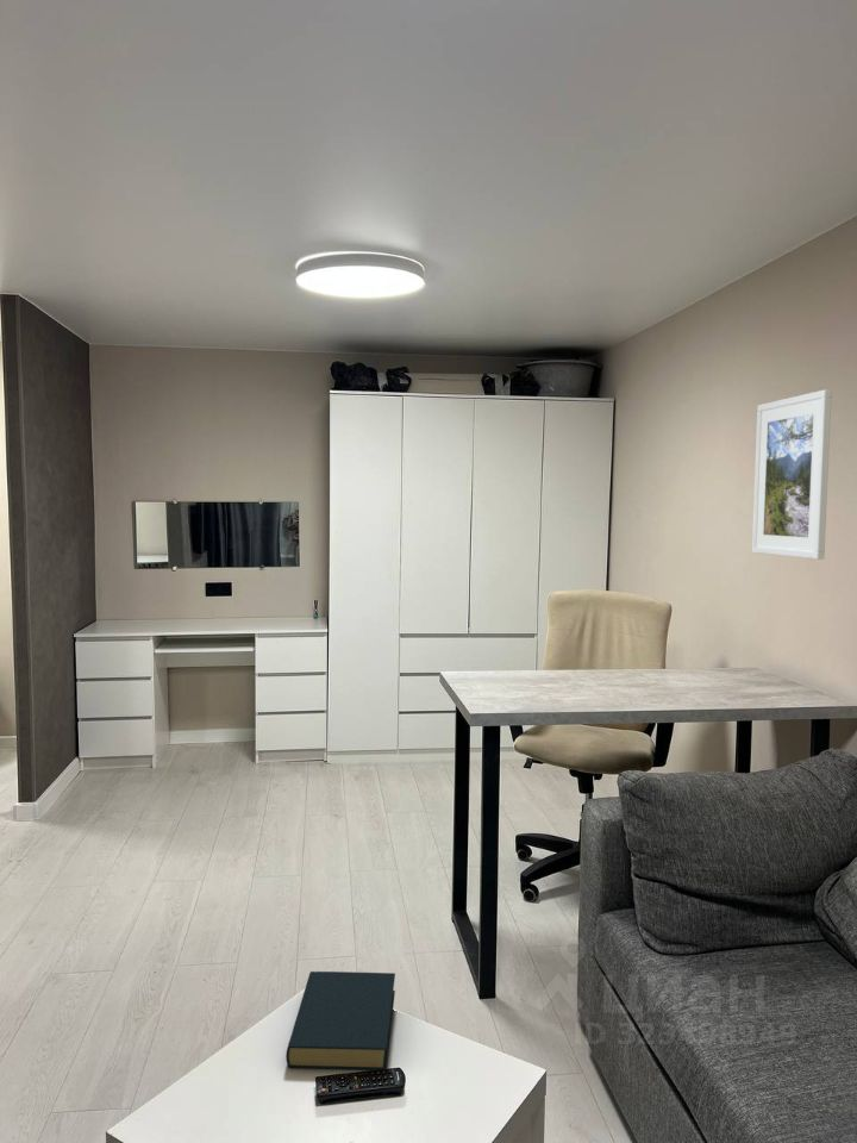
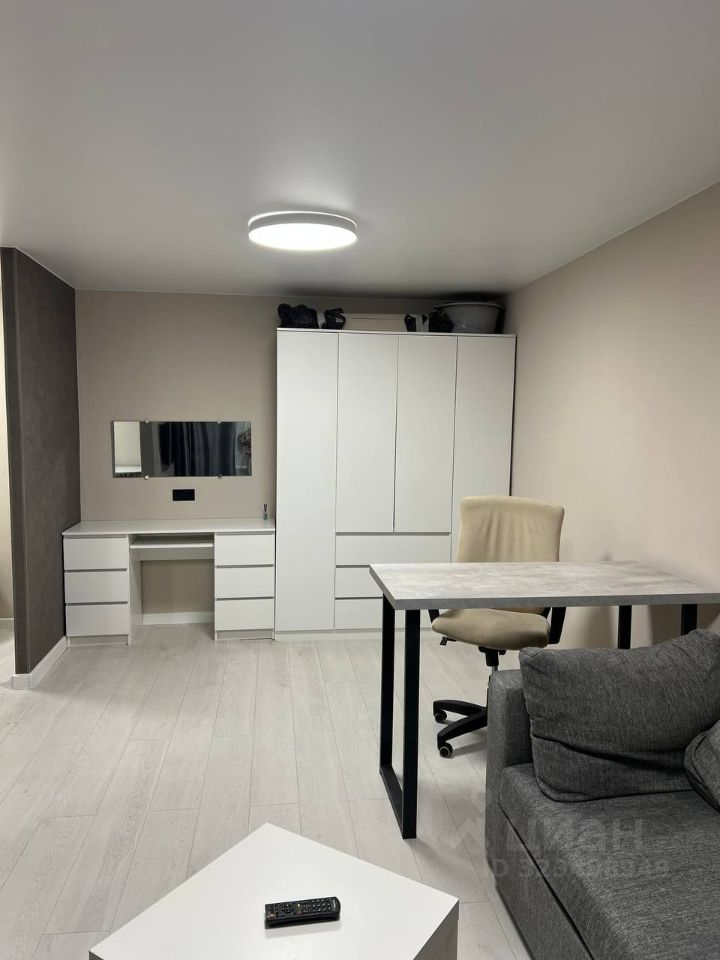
- hardback book (344, 1017)
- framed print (788, 476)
